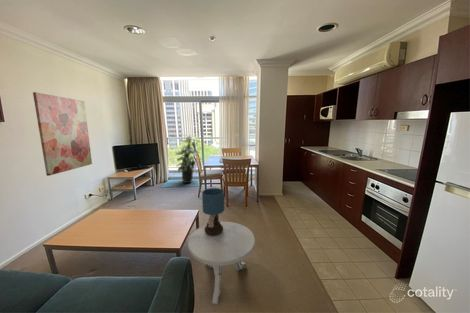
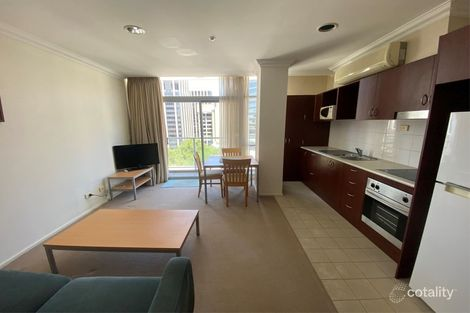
- wall art (67, 134)
- side table (222, 258)
- table lamp (213, 211)
- indoor plant (187, 158)
